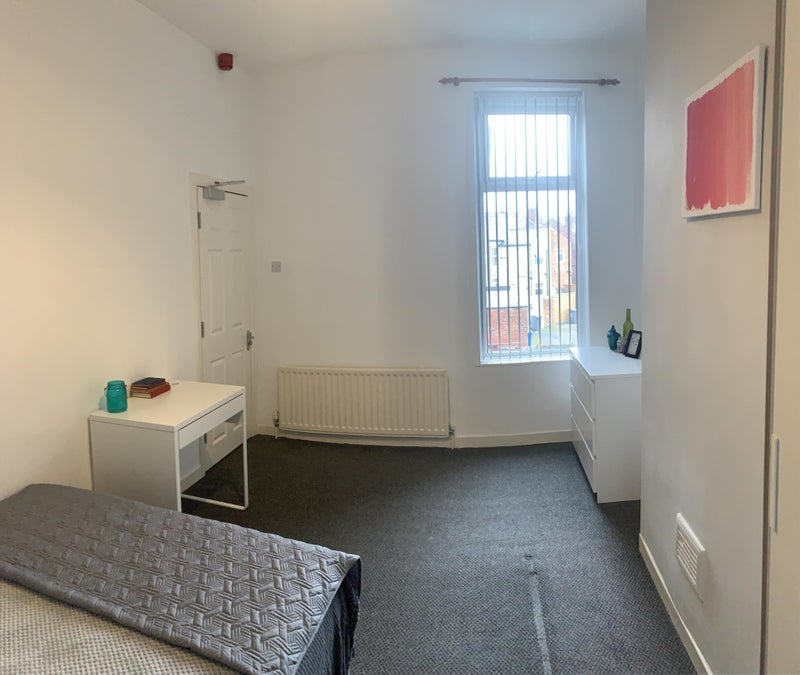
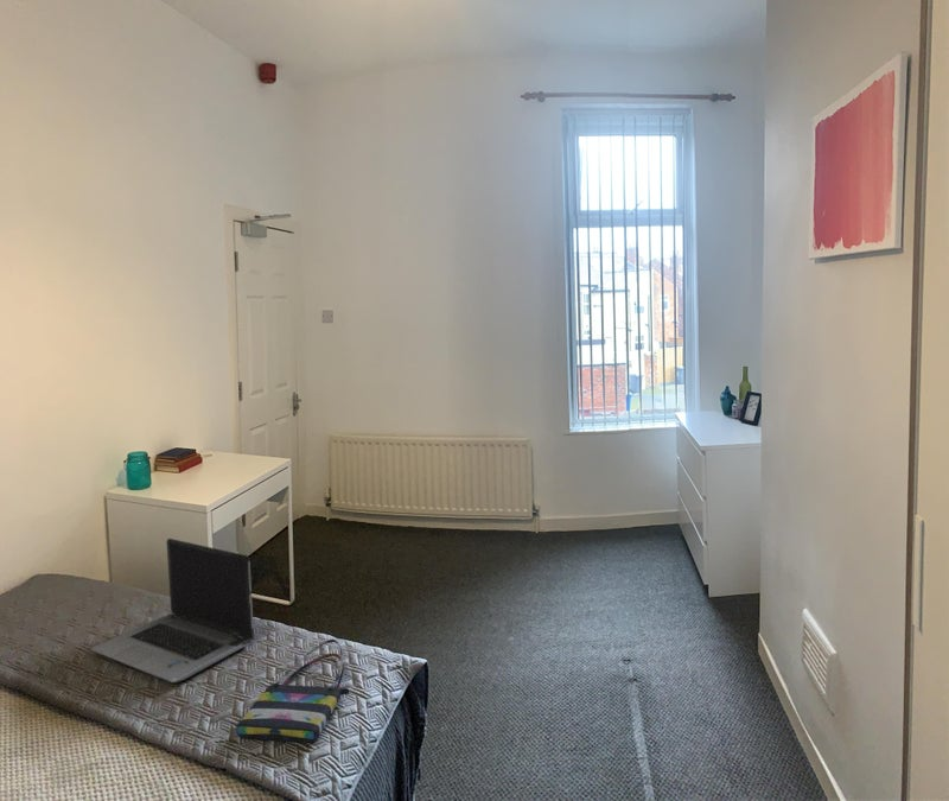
+ tote bag (308, 686)
+ laptop computer (171, 604)
